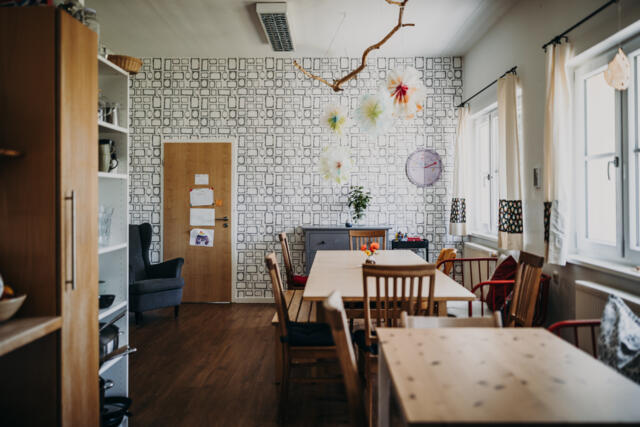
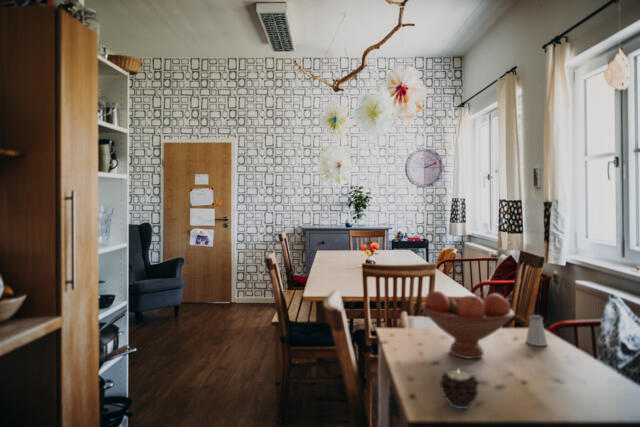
+ fruit bowl (466, 321)
+ candle (459, 386)
+ saltshaker (536, 329)
